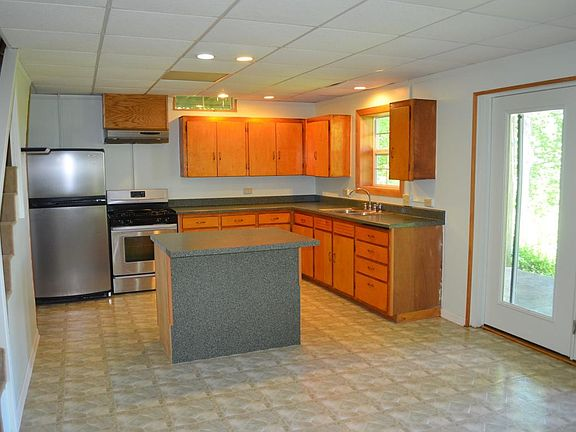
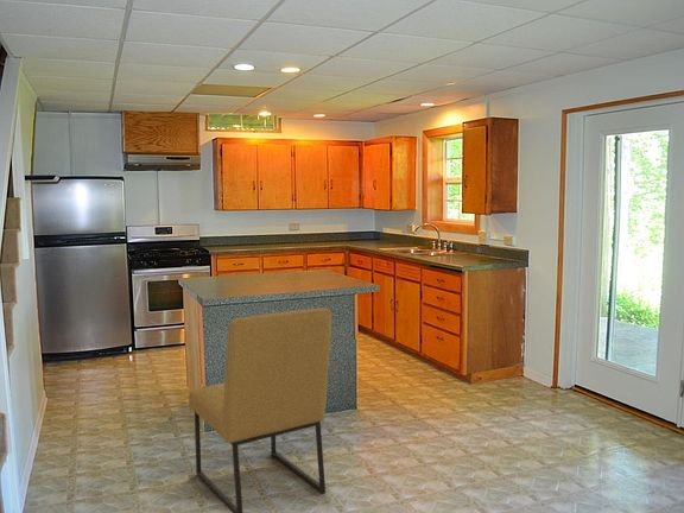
+ chair (258, 395)
